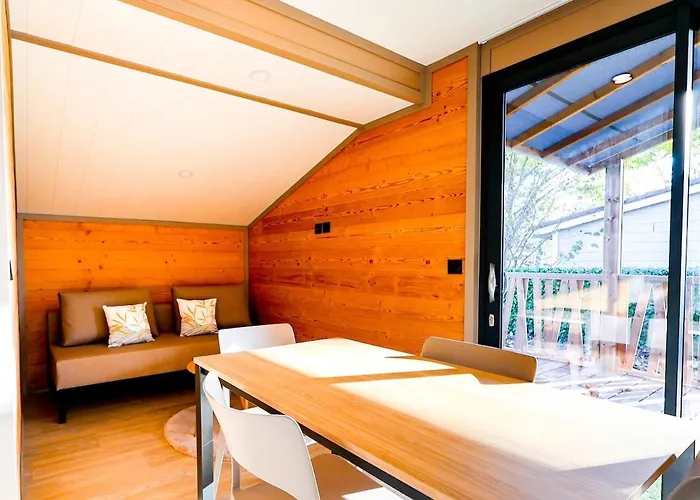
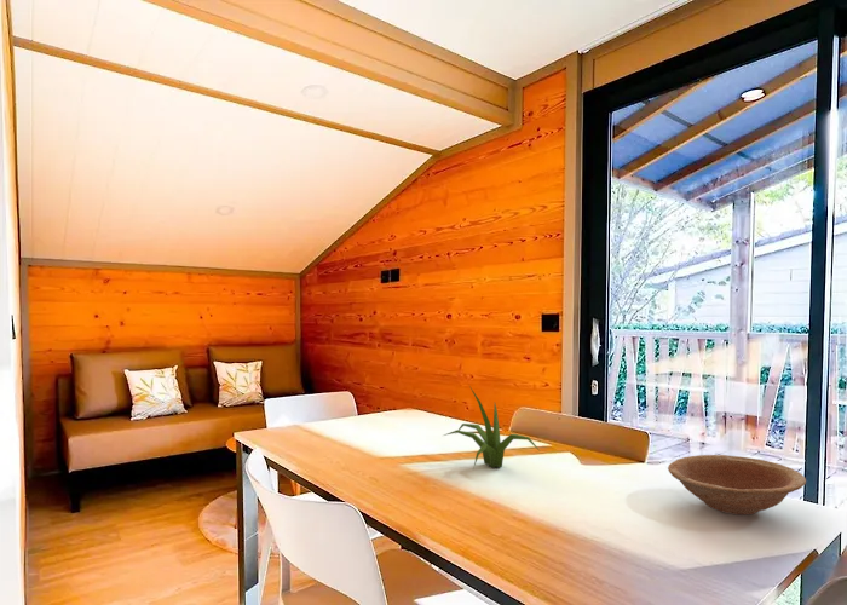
+ bowl (732, 486)
+ plant (479, 426)
